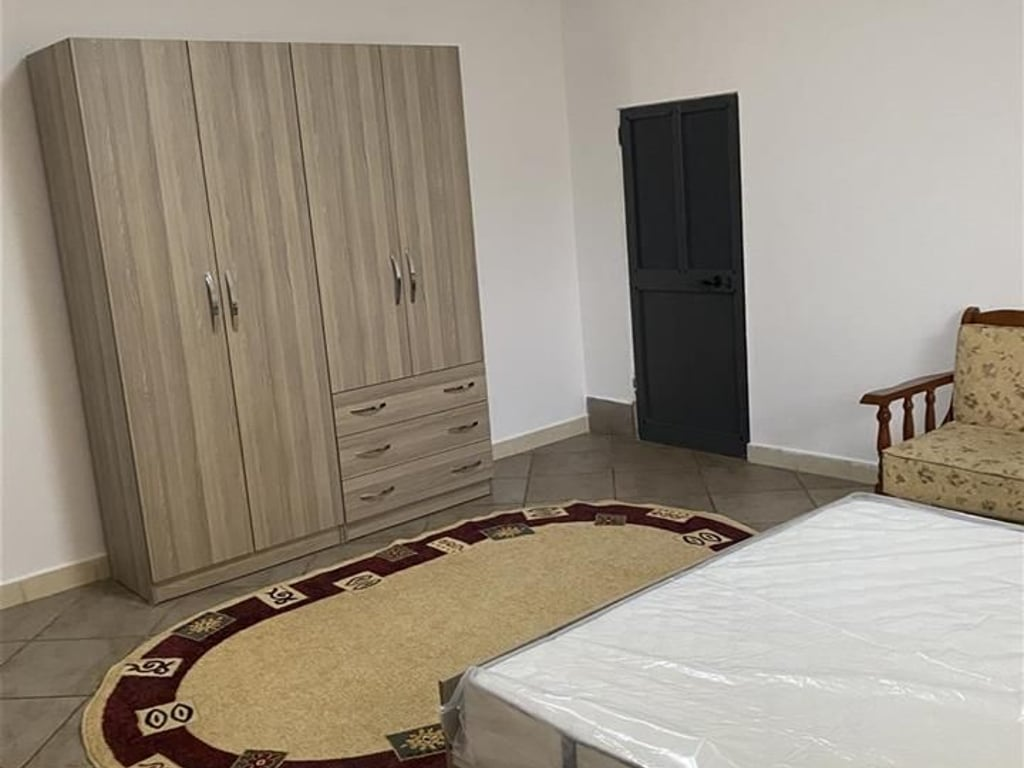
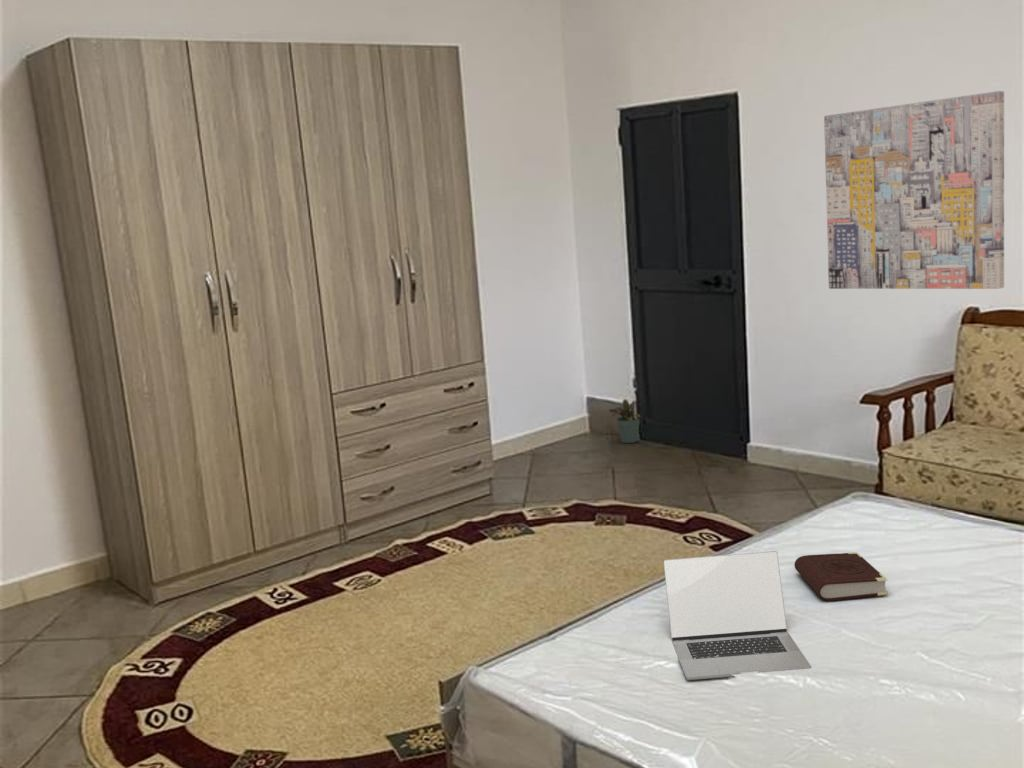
+ book (839, 575)
+ laptop (733, 612)
+ potted plant (624, 420)
+ wall art (909, 197)
